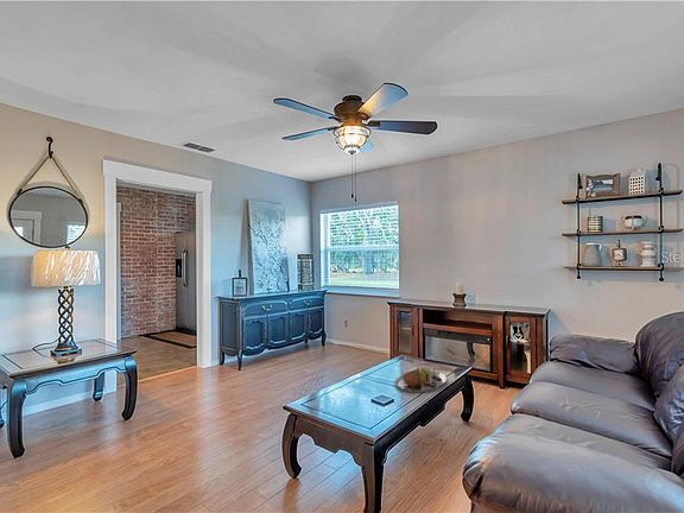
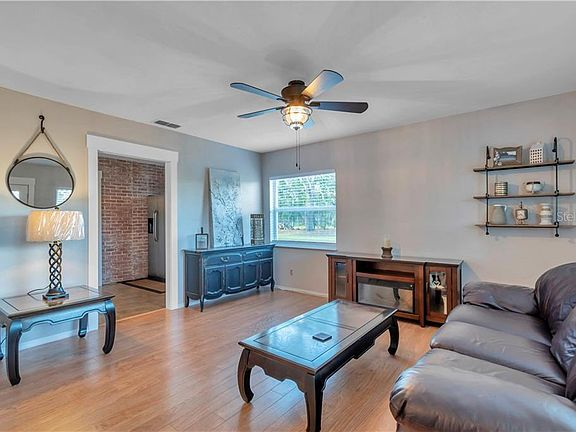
- serving tray (420, 373)
